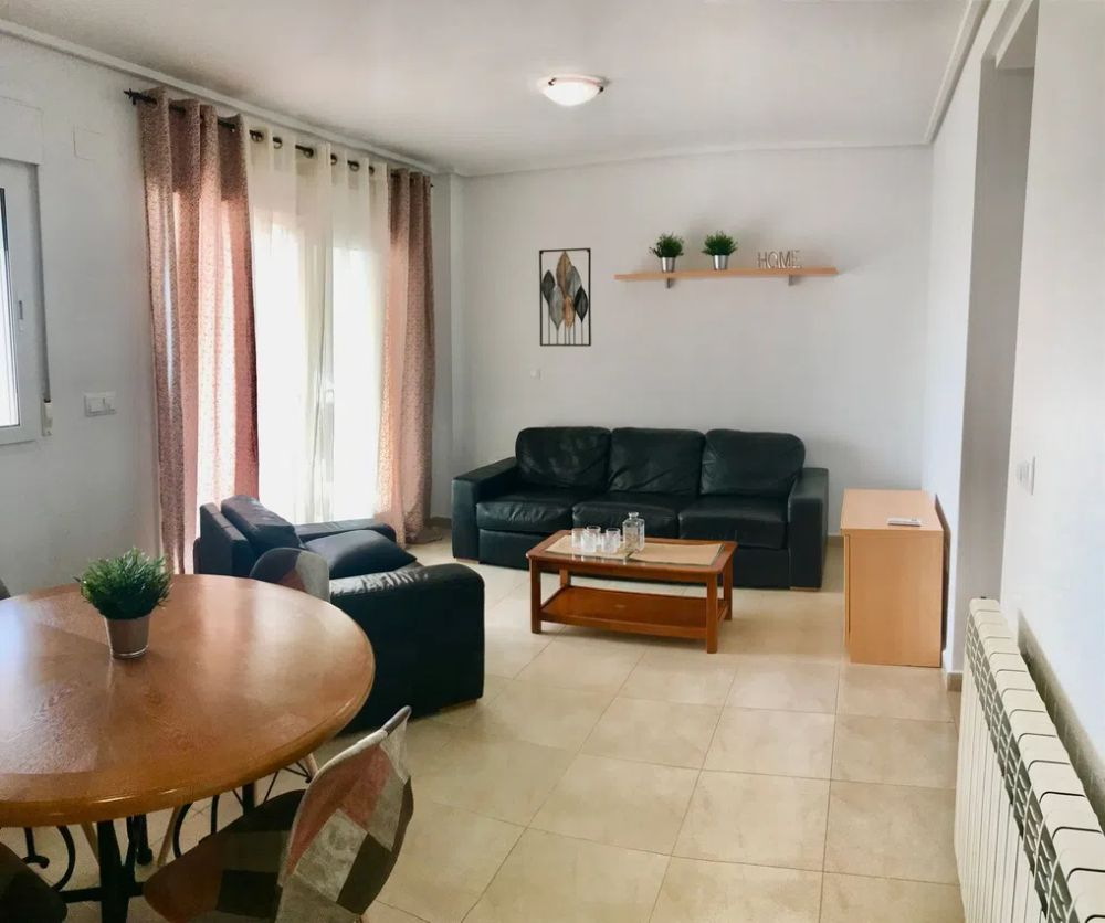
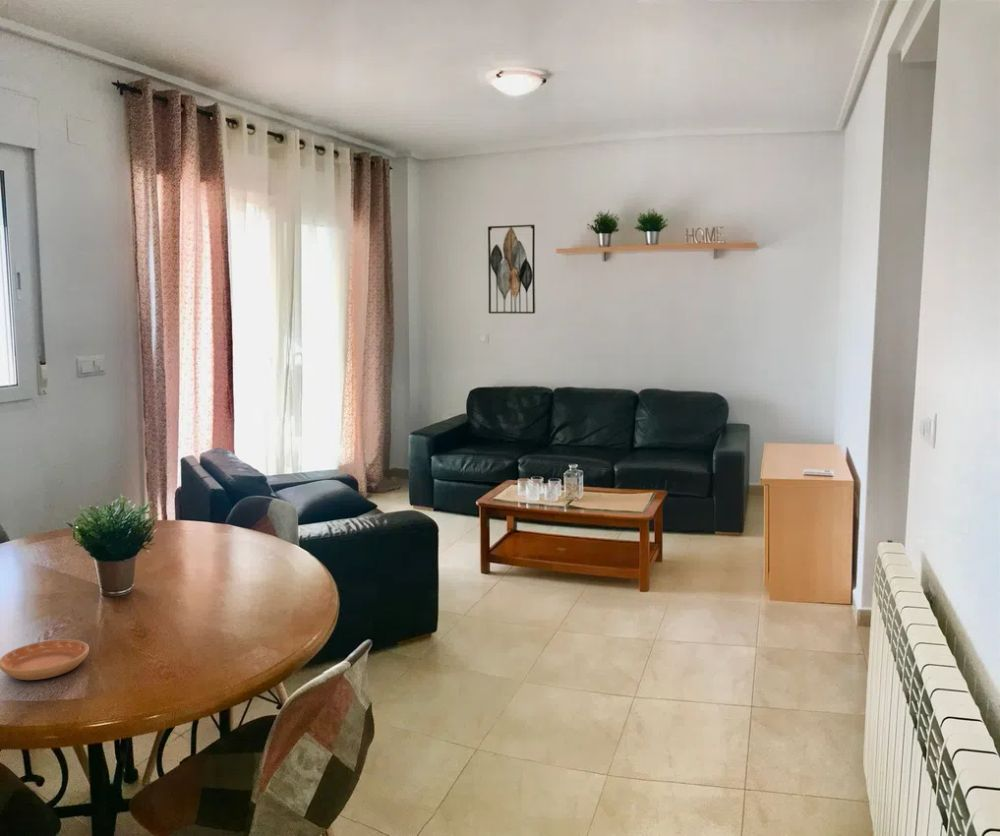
+ saucer (45, 660)
